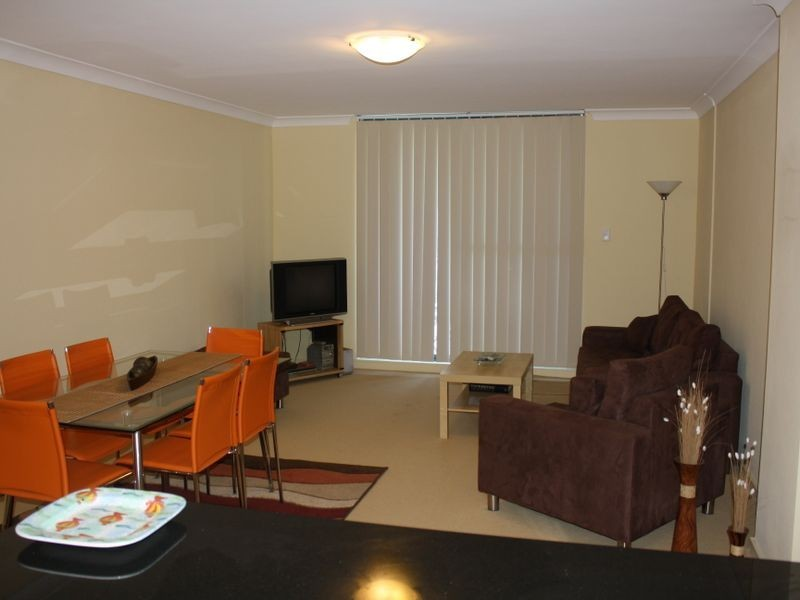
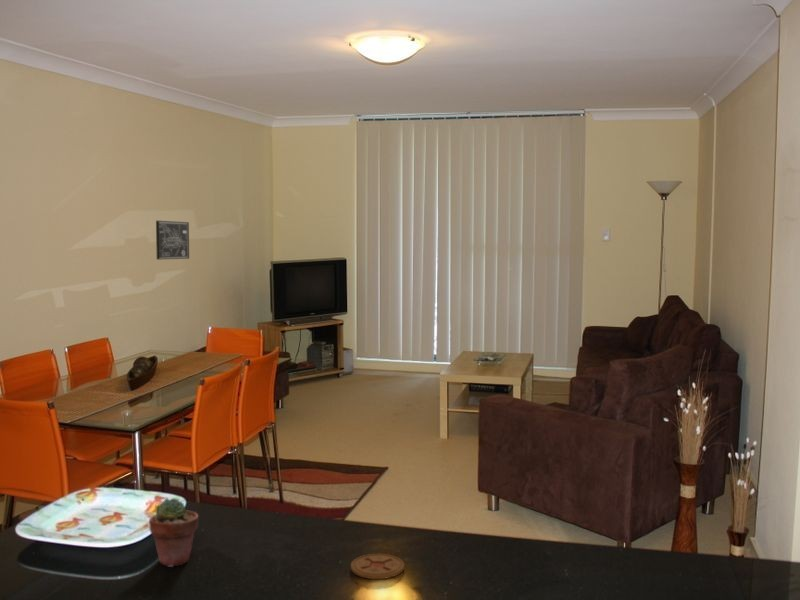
+ potted succulent (174, 529)
+ wall art (173, 240)
+ coaster (377, 566)
